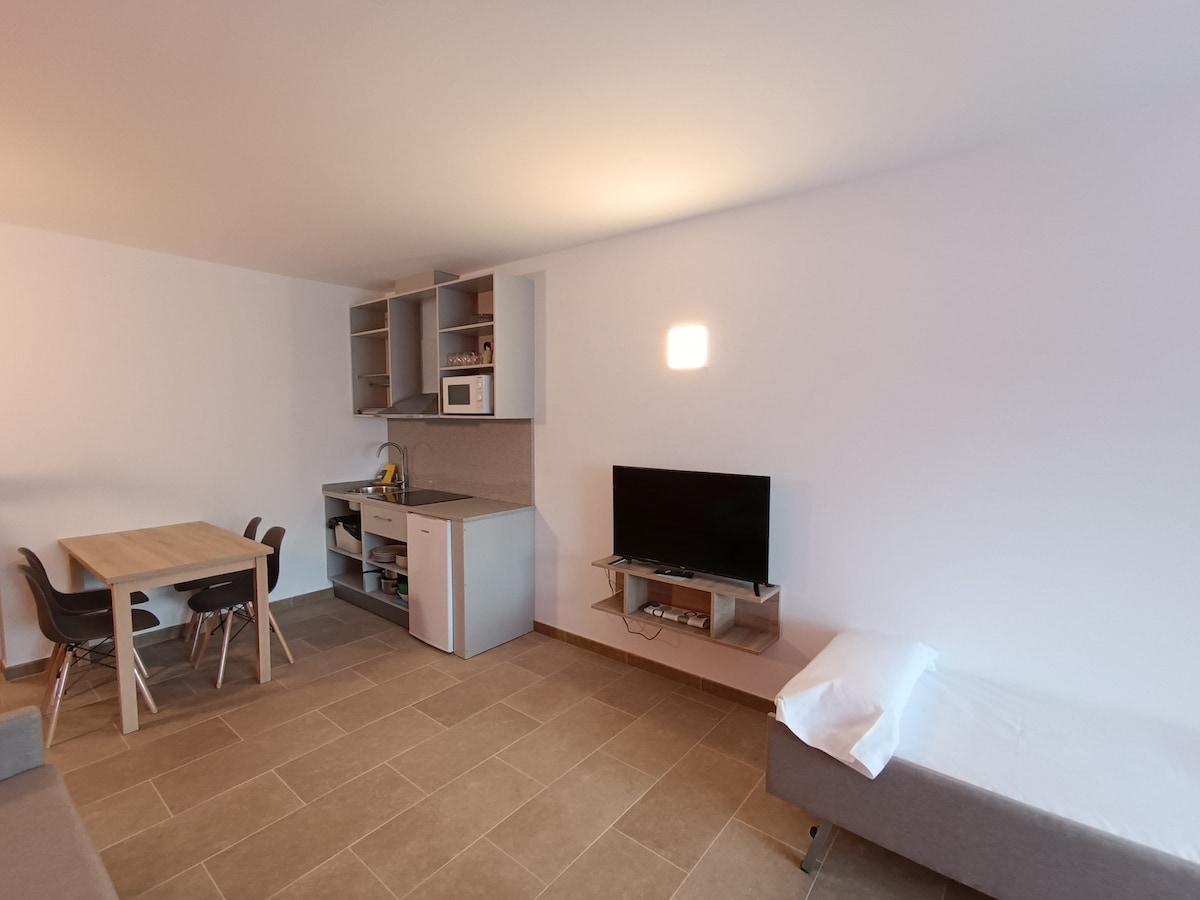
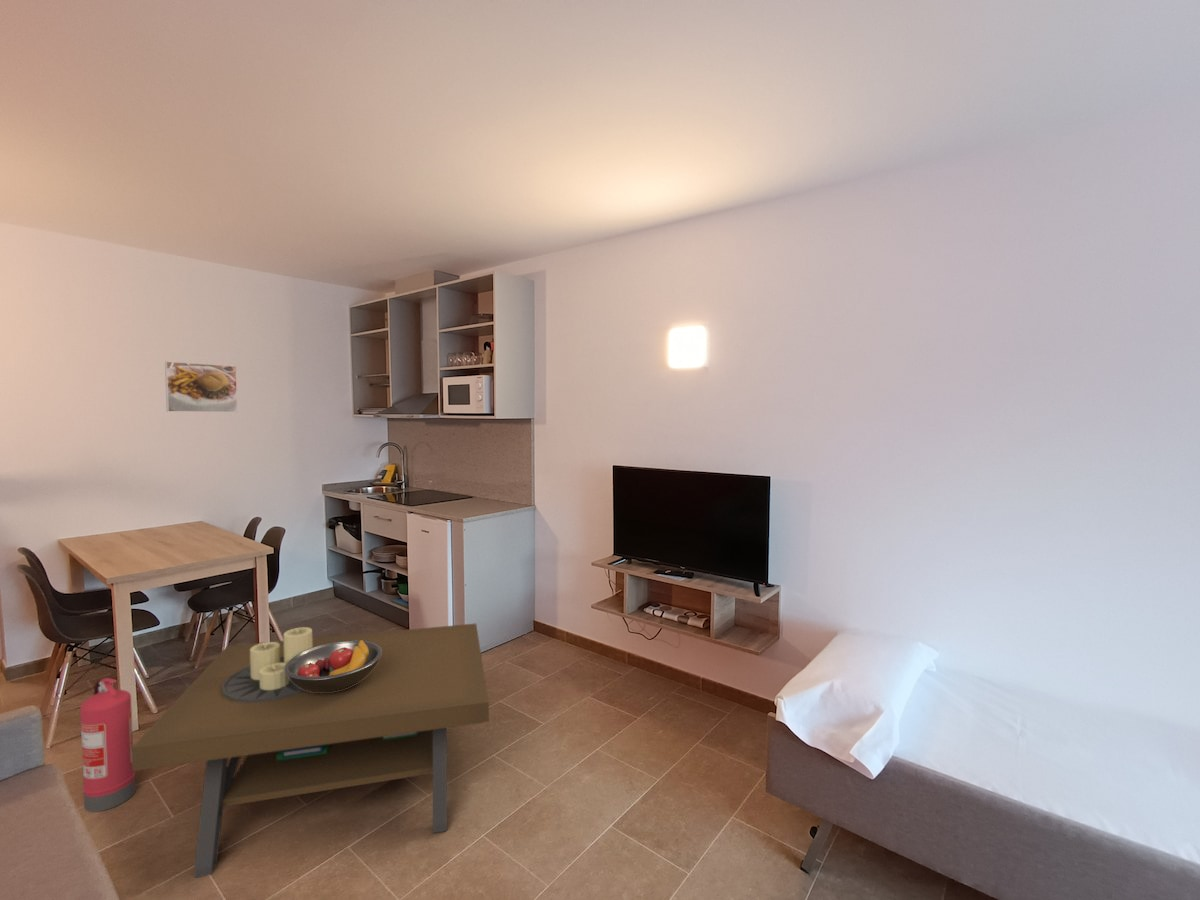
+ coffee table (345, 706)
+ fire extinguisher (105, 735)
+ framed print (202, 388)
+ fruit bowl (334, 665)
